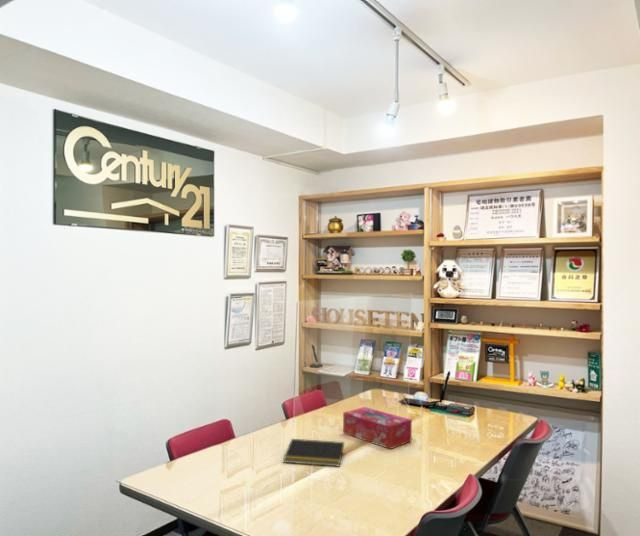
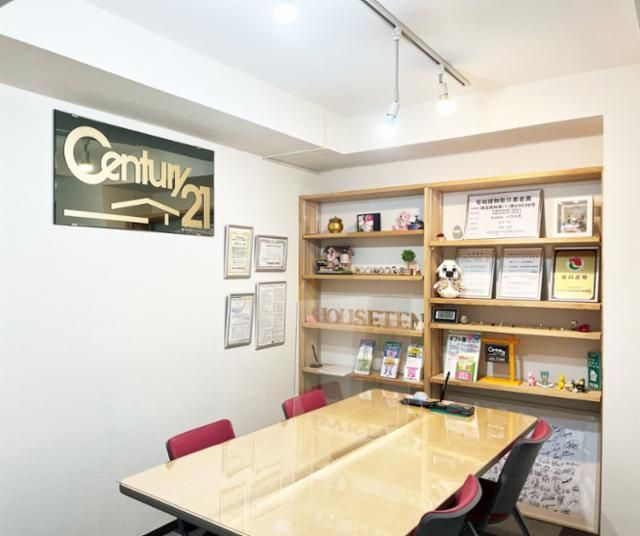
- tissue box (376, 426)
- notepad (314, 451)
